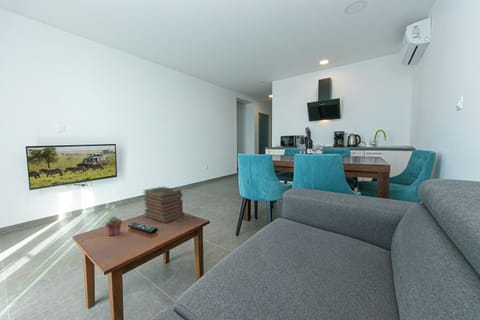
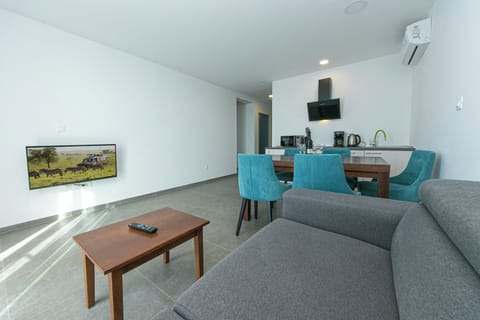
- potted succulent (113, 224)
- book stack (163, 203)
